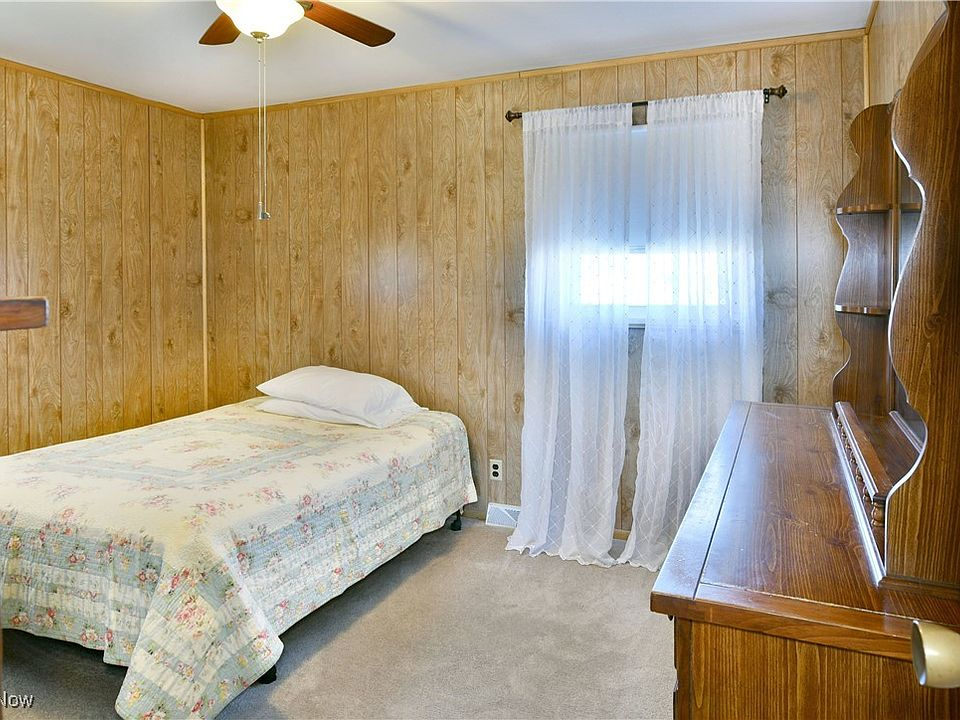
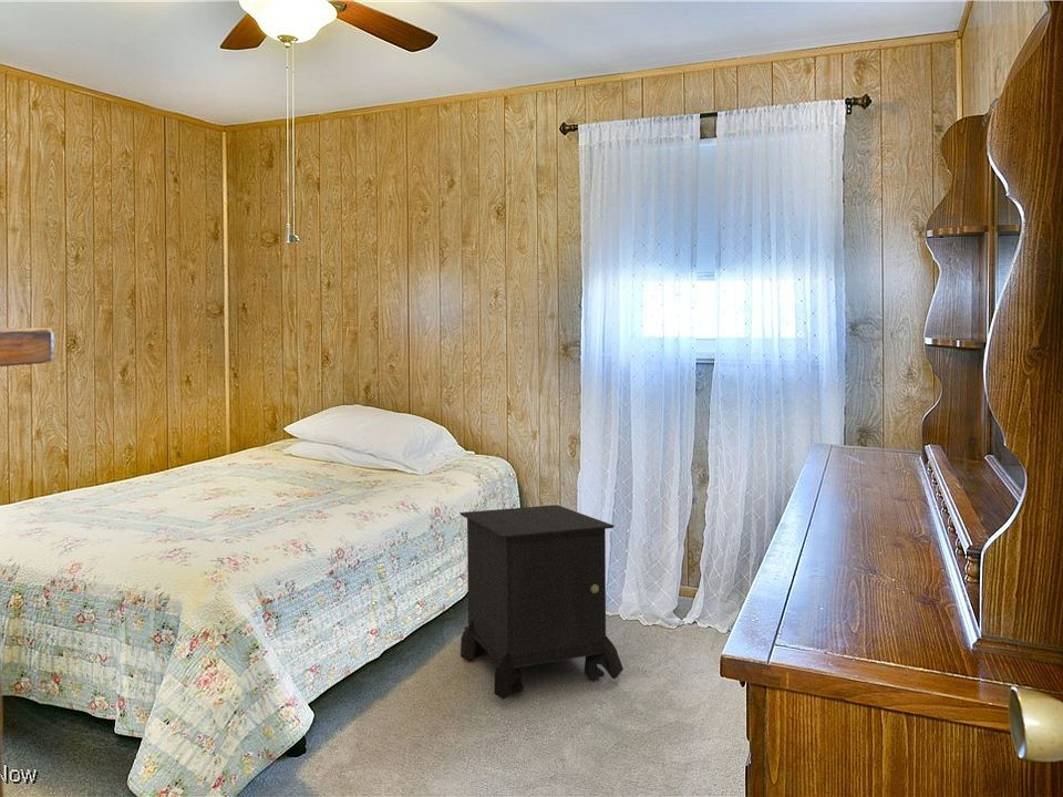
+ nightstand (535, 592)
